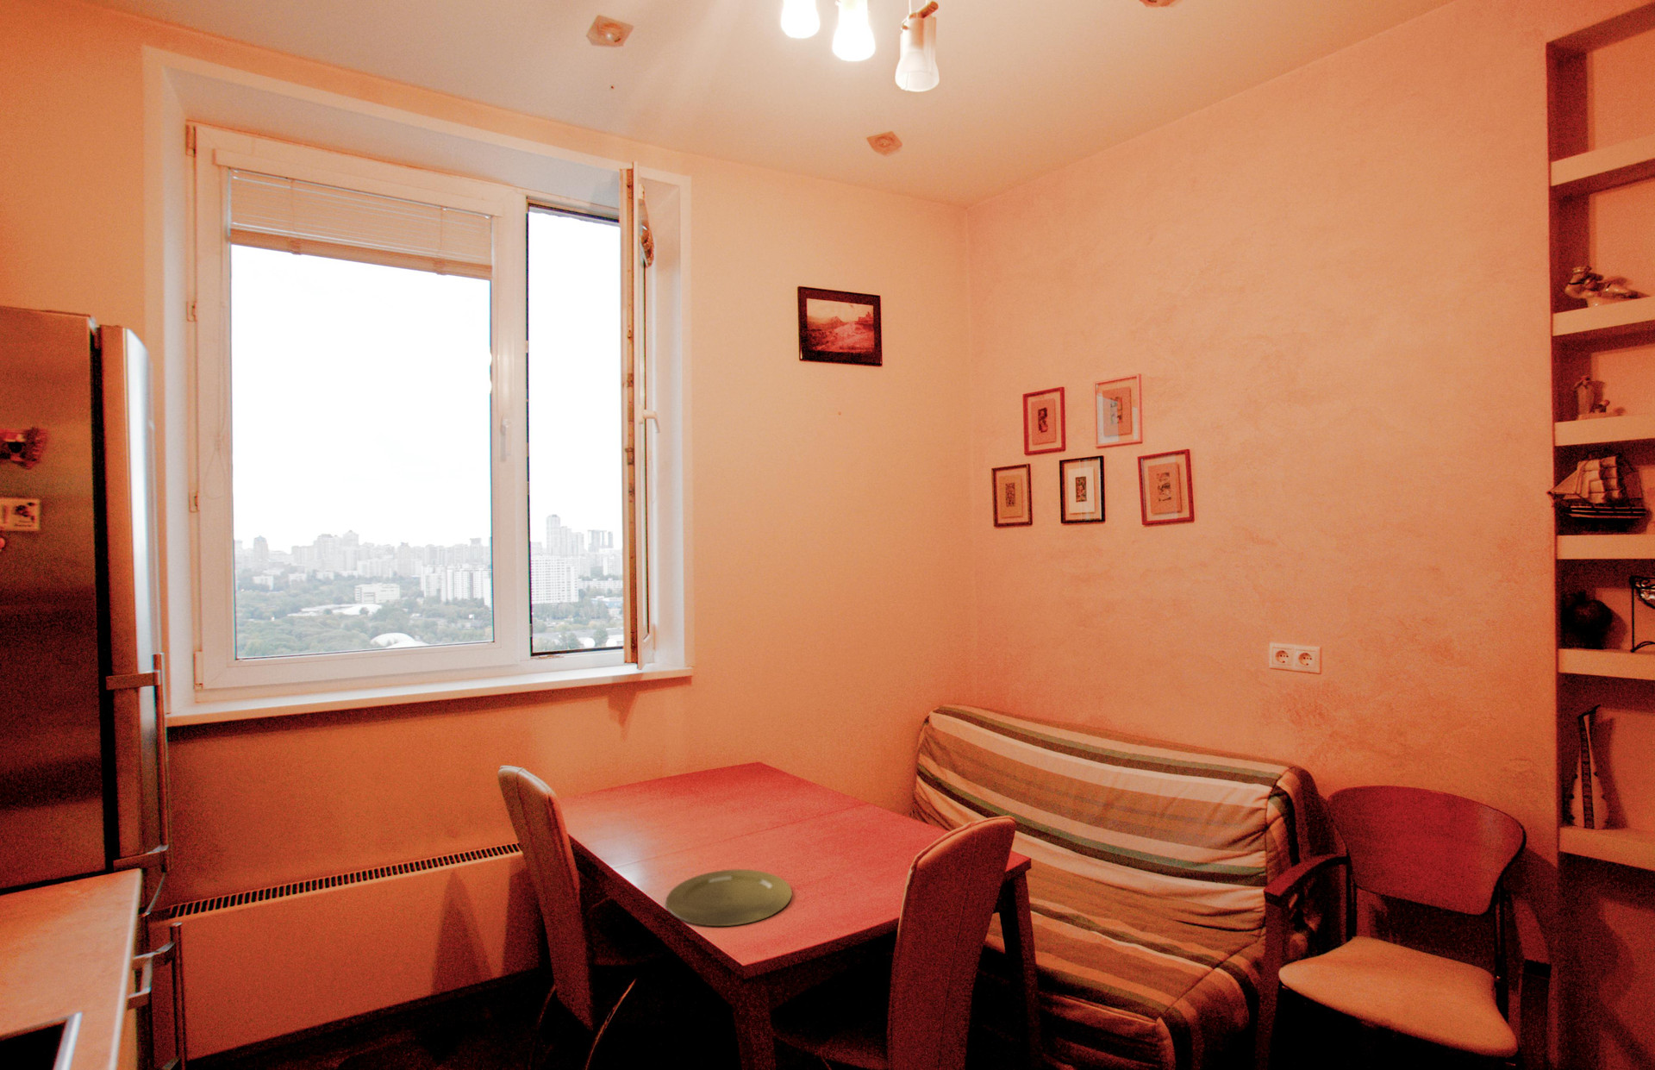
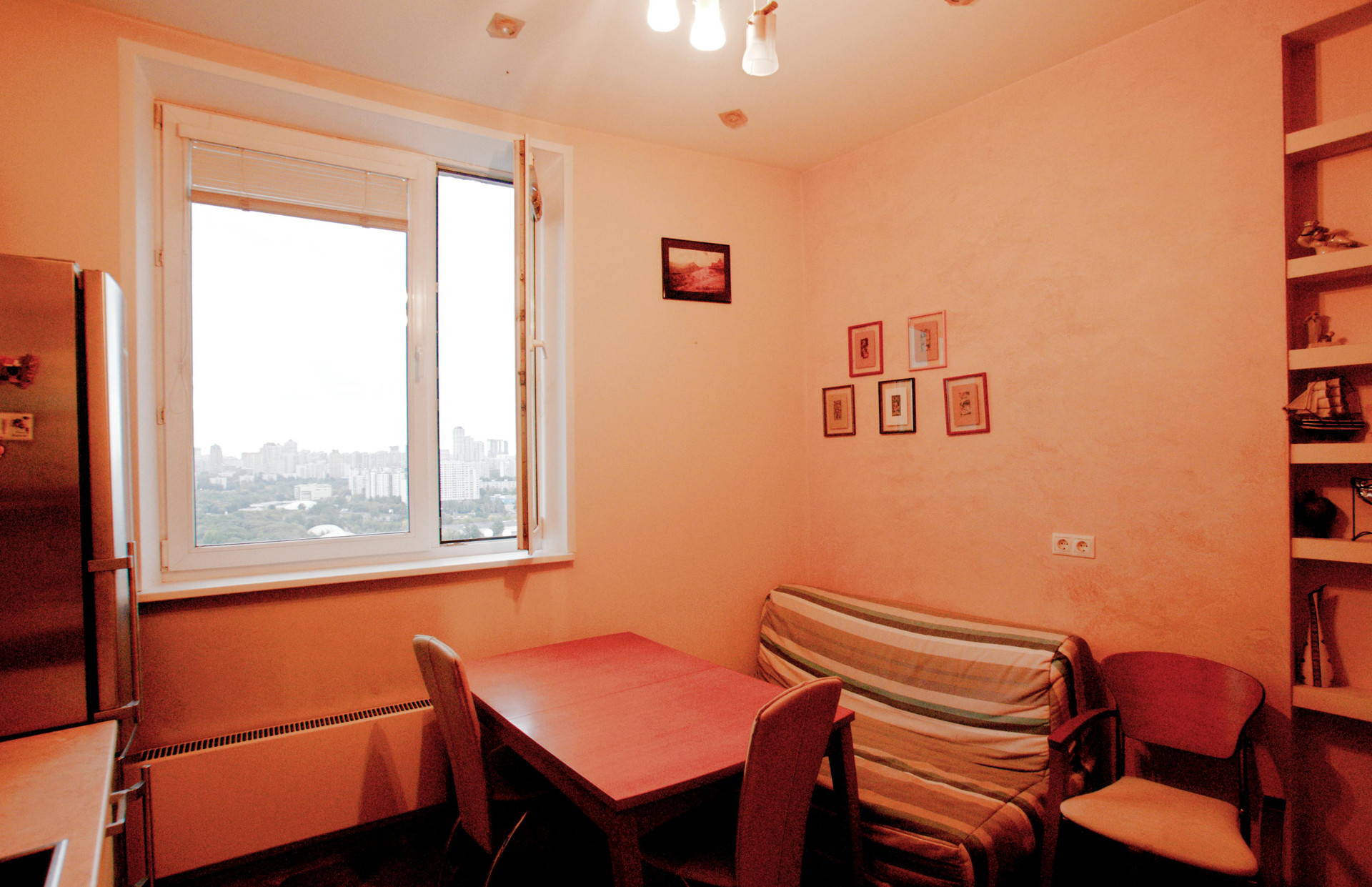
- plate (730, 896)
